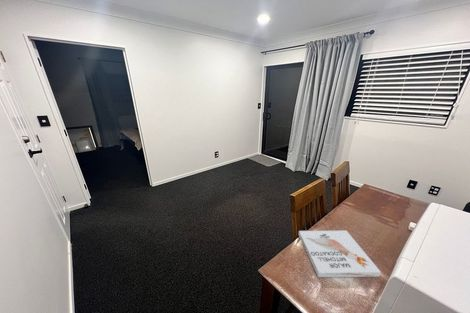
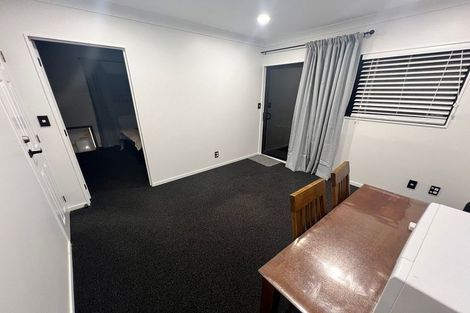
- book (334, 250)
